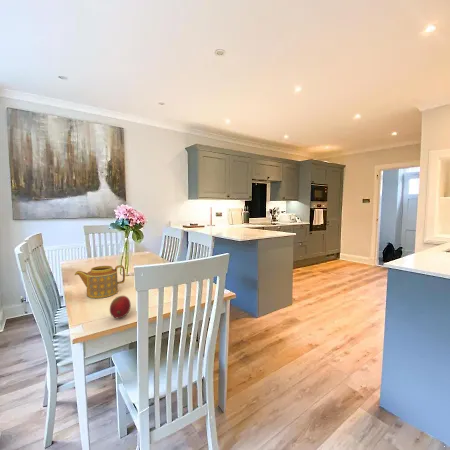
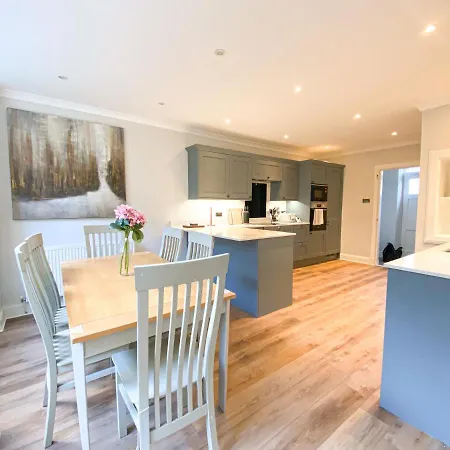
- fruit (120, 306)
- teapot (101, 280)
